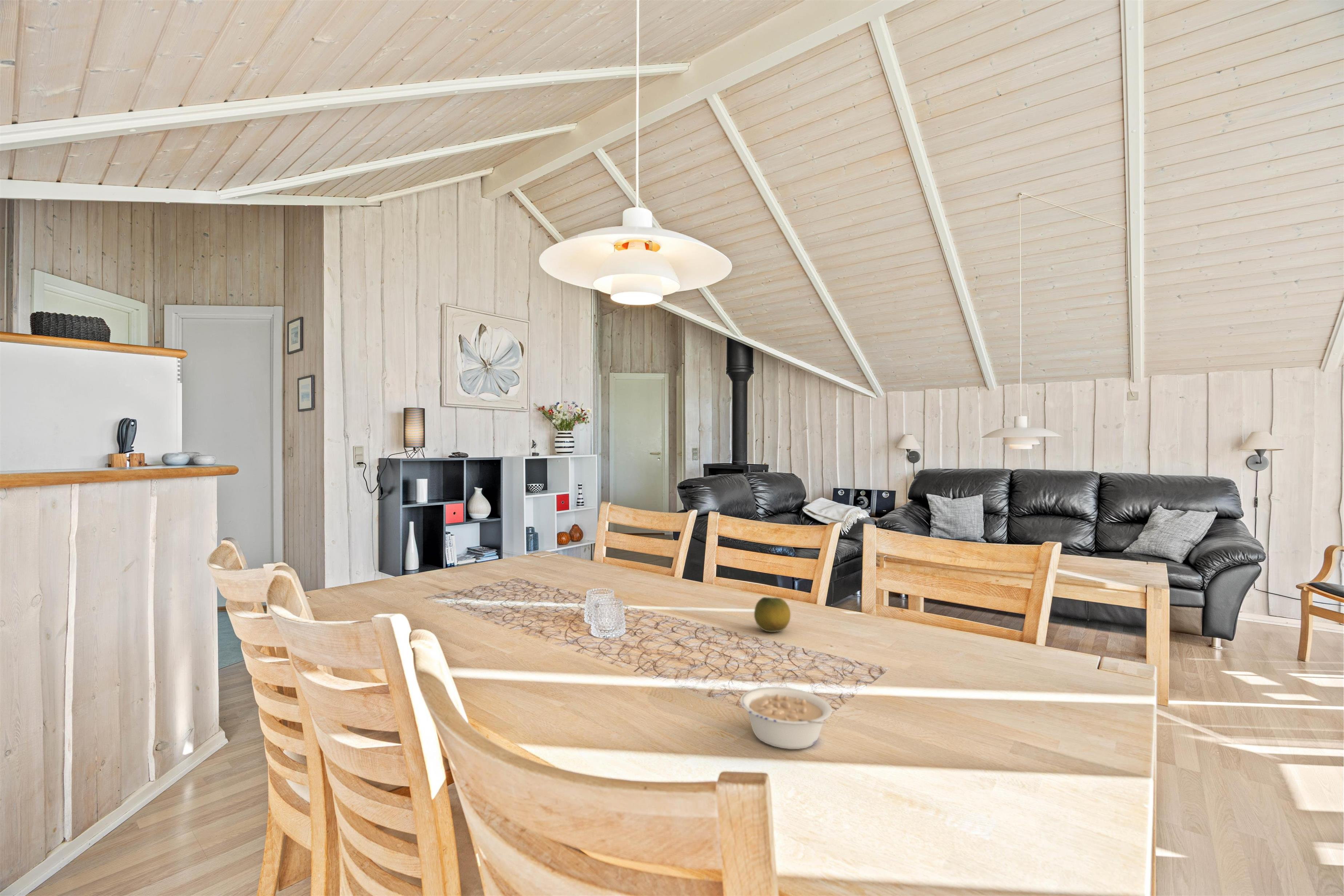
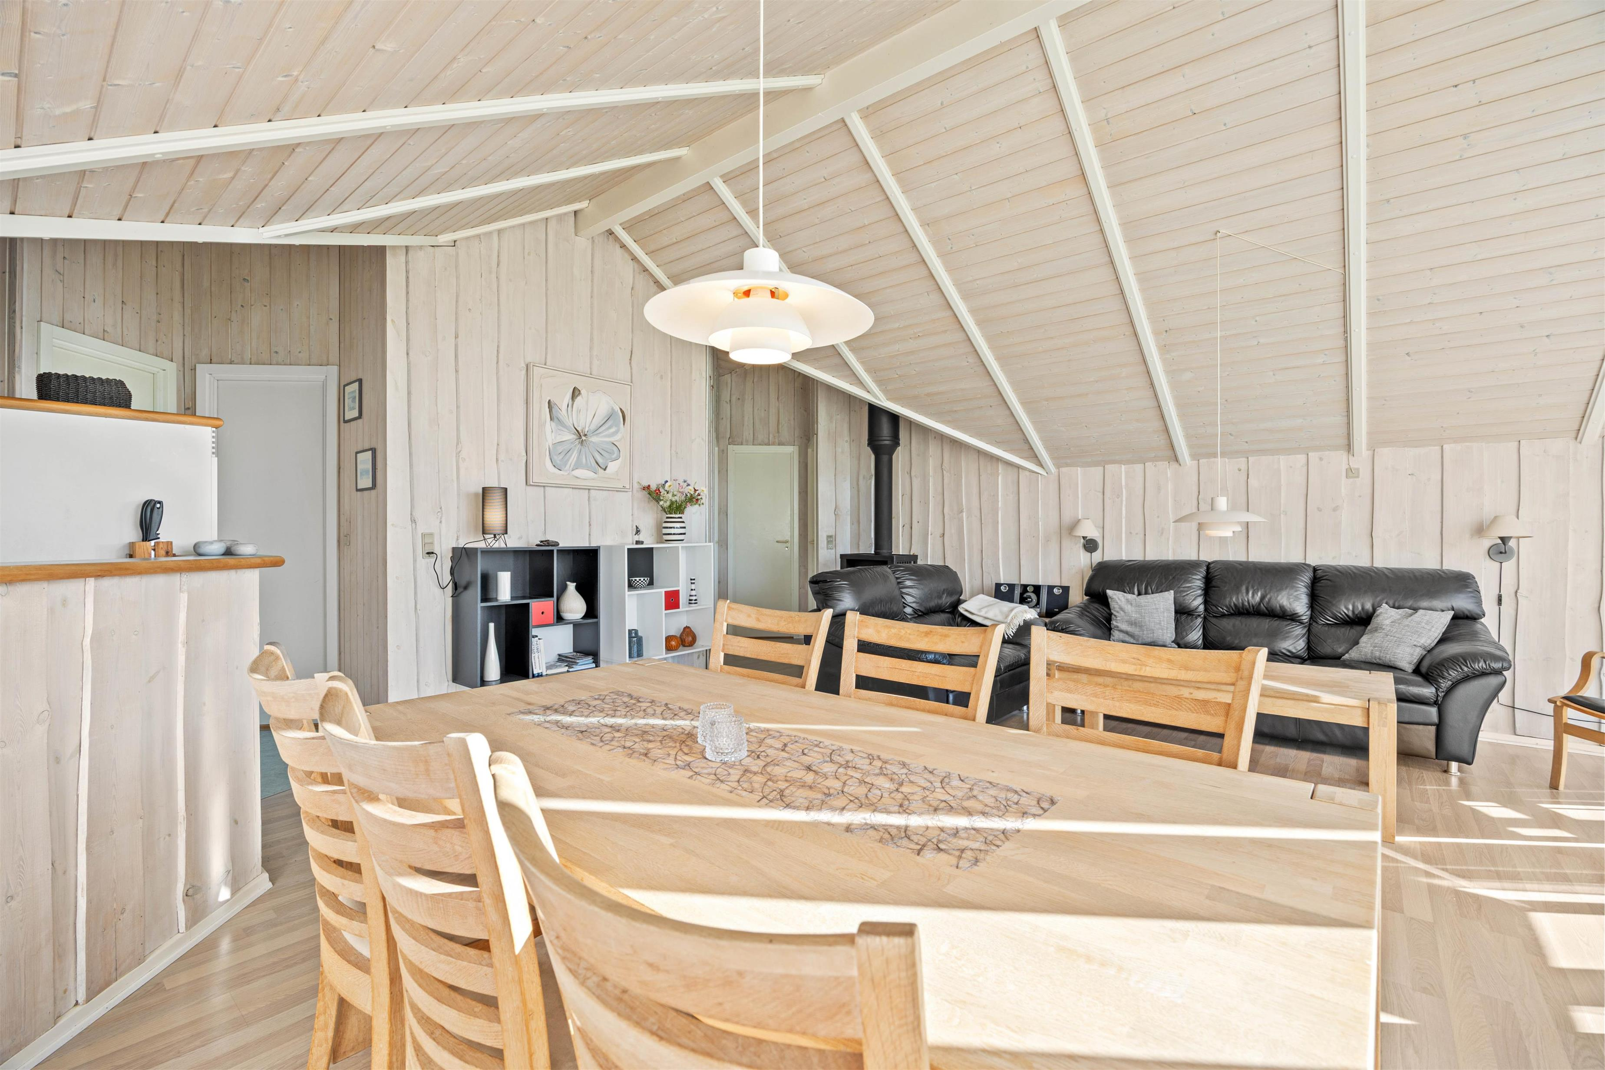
- legume (788, 717)
- fruit (772, 614)
